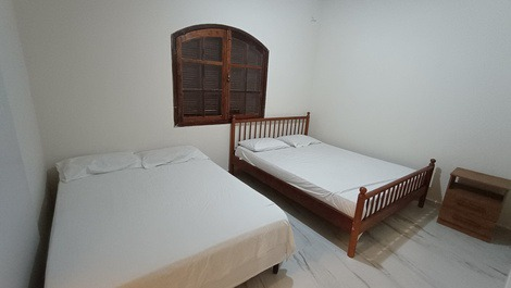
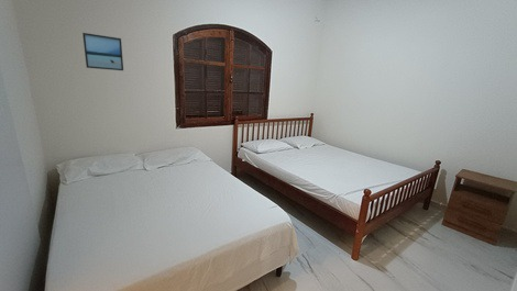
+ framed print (103, 53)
